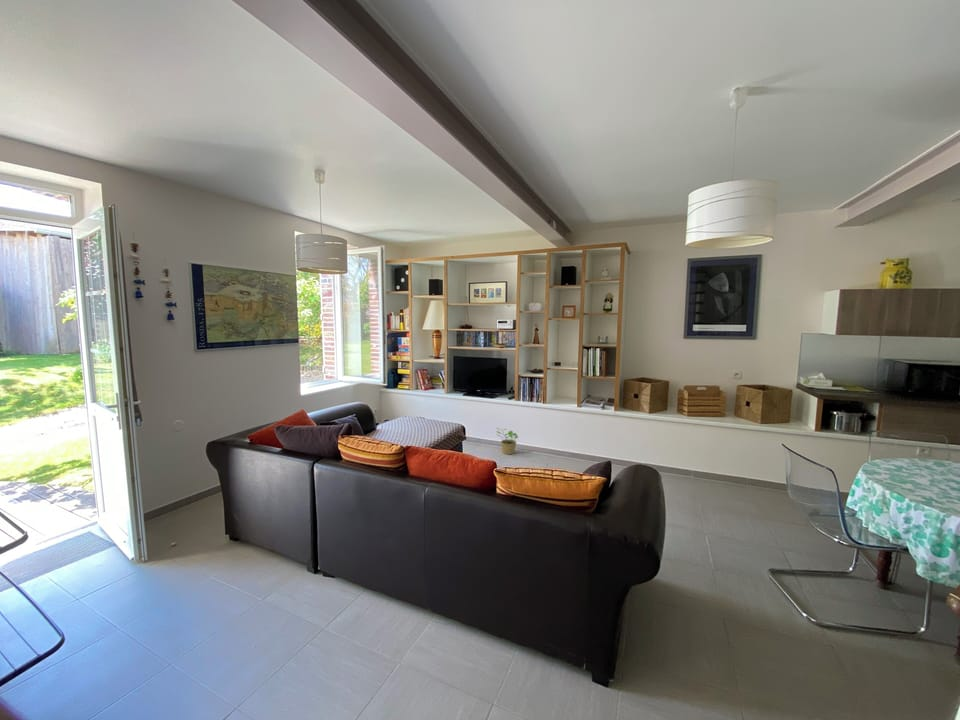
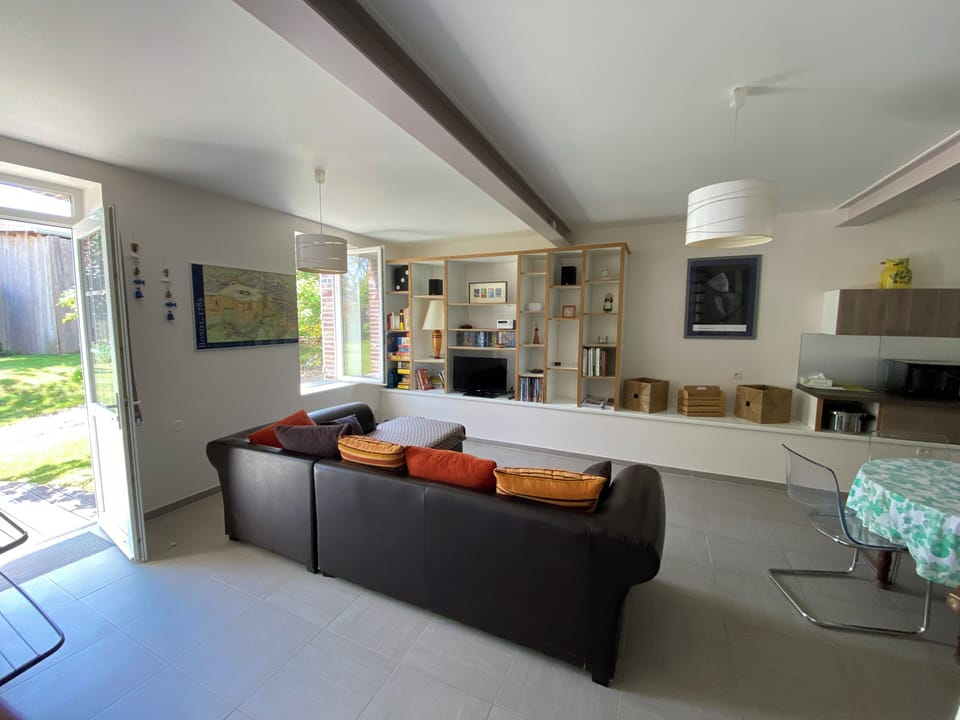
- potted plant (507, 439)
